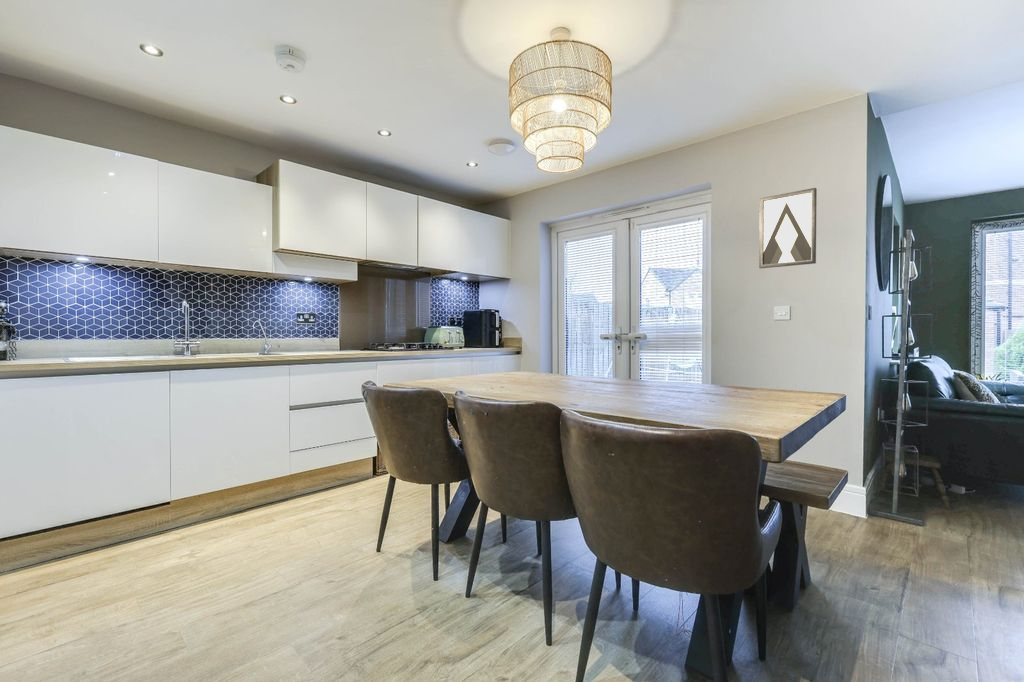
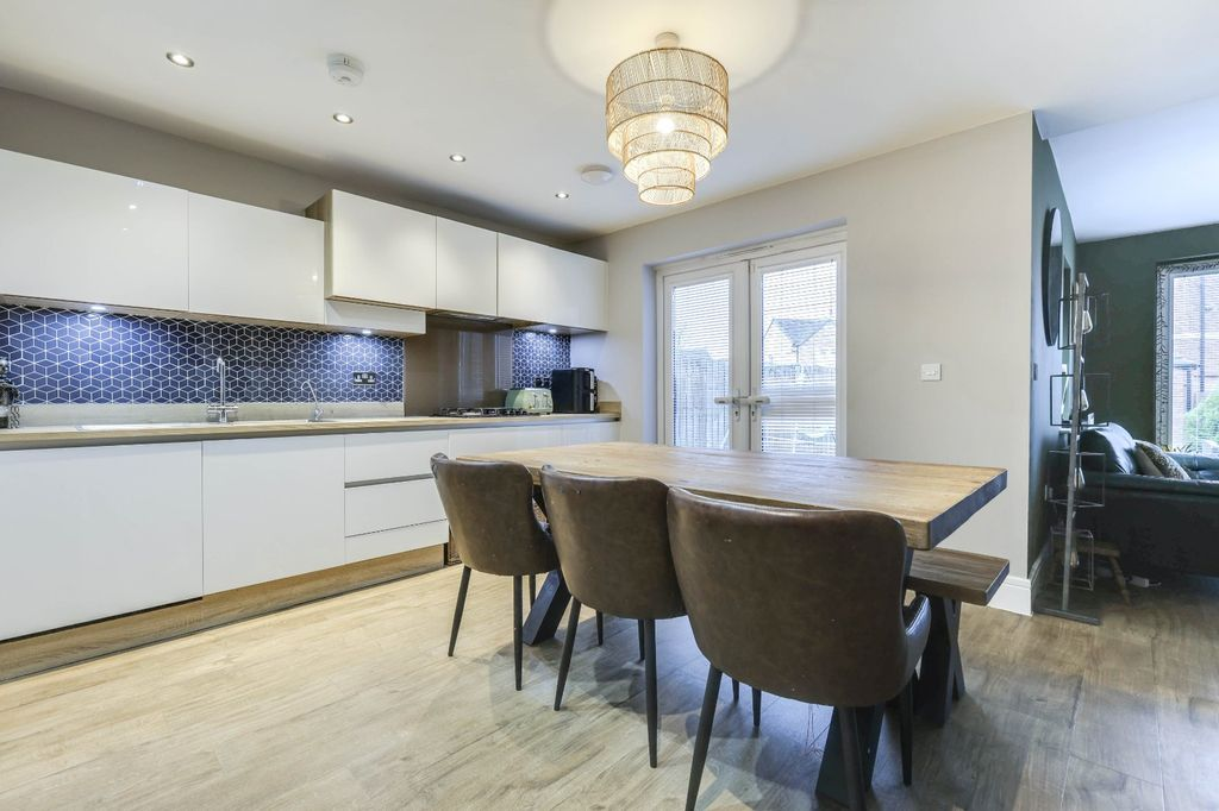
- wall art (786, 229)
